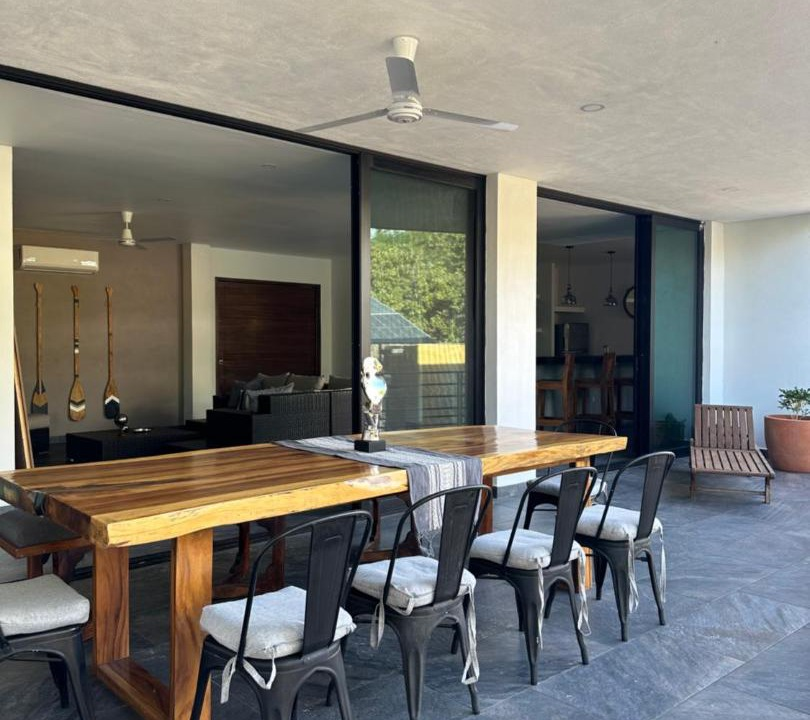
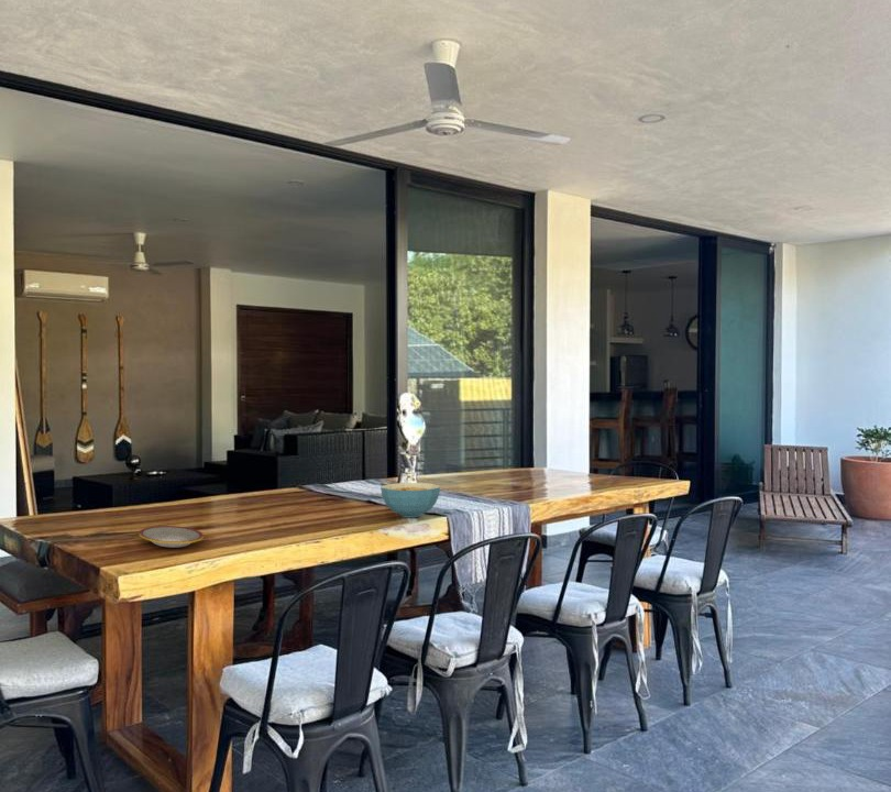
+ plate (170, 538)
+ cereal bowl (410, 501)
